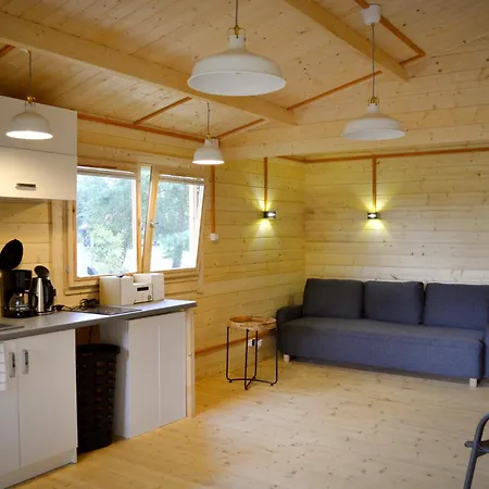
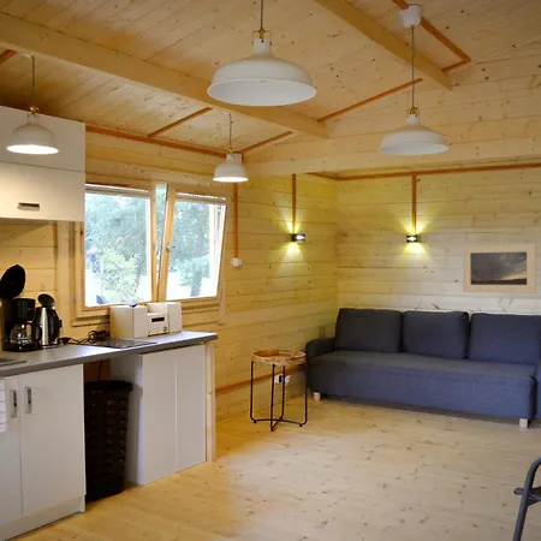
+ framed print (498, 268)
